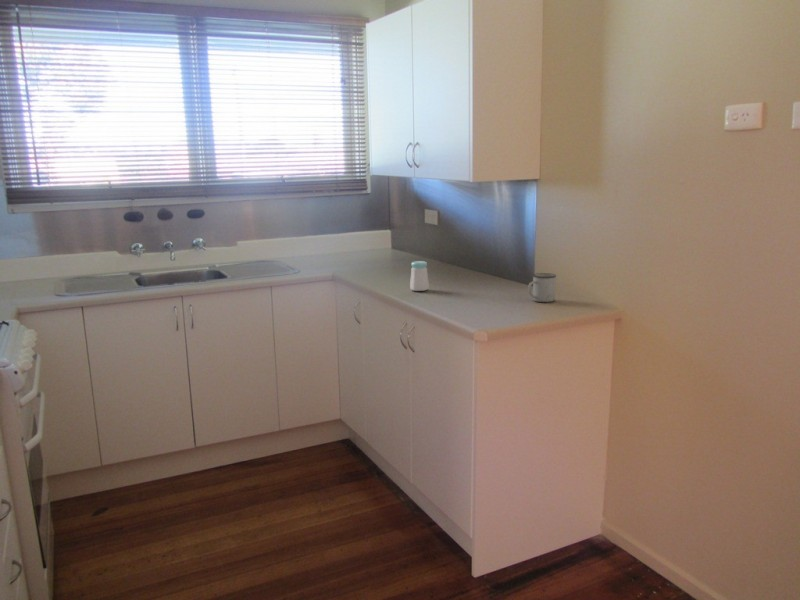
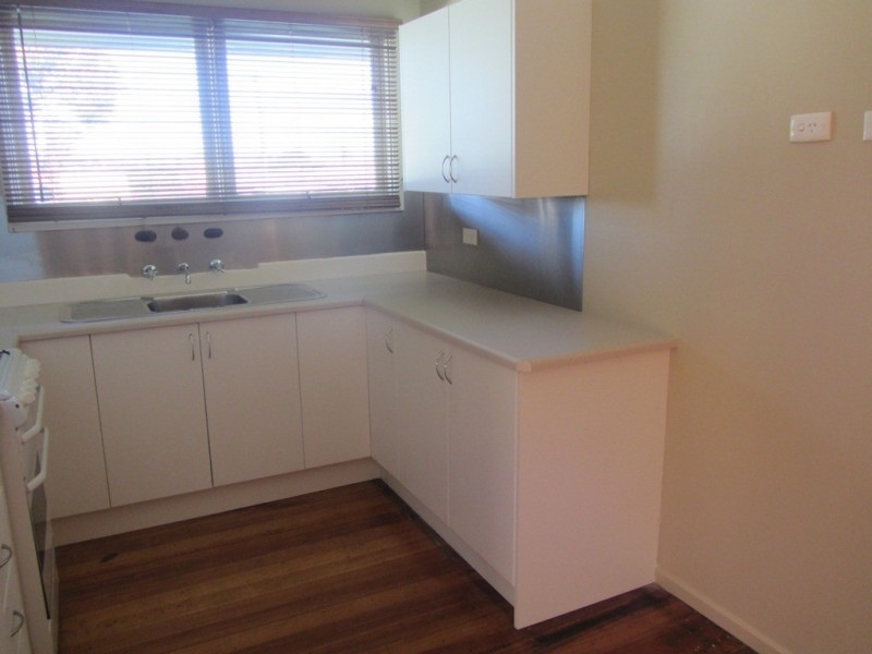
- mug (540, 288)
- salt shaker (419, 275)
